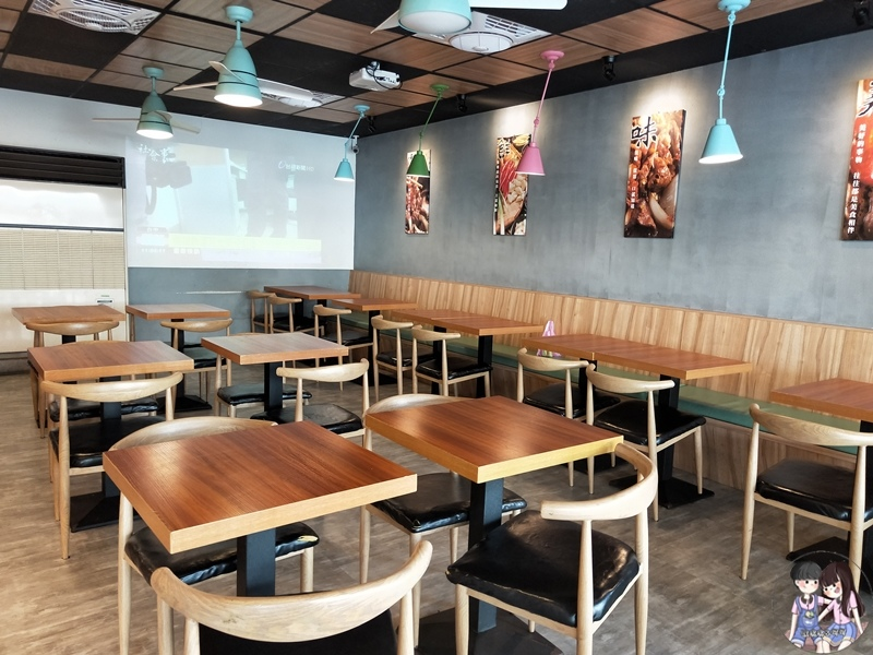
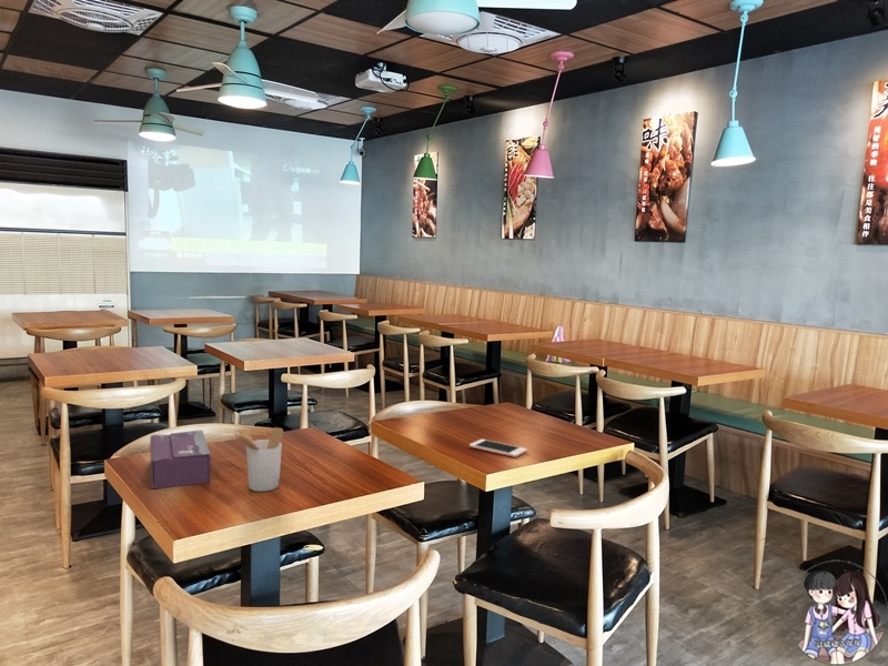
+ utensil holder (256, 457)
+ tissue box (179, 456)
+ cell phone (497, 447)
